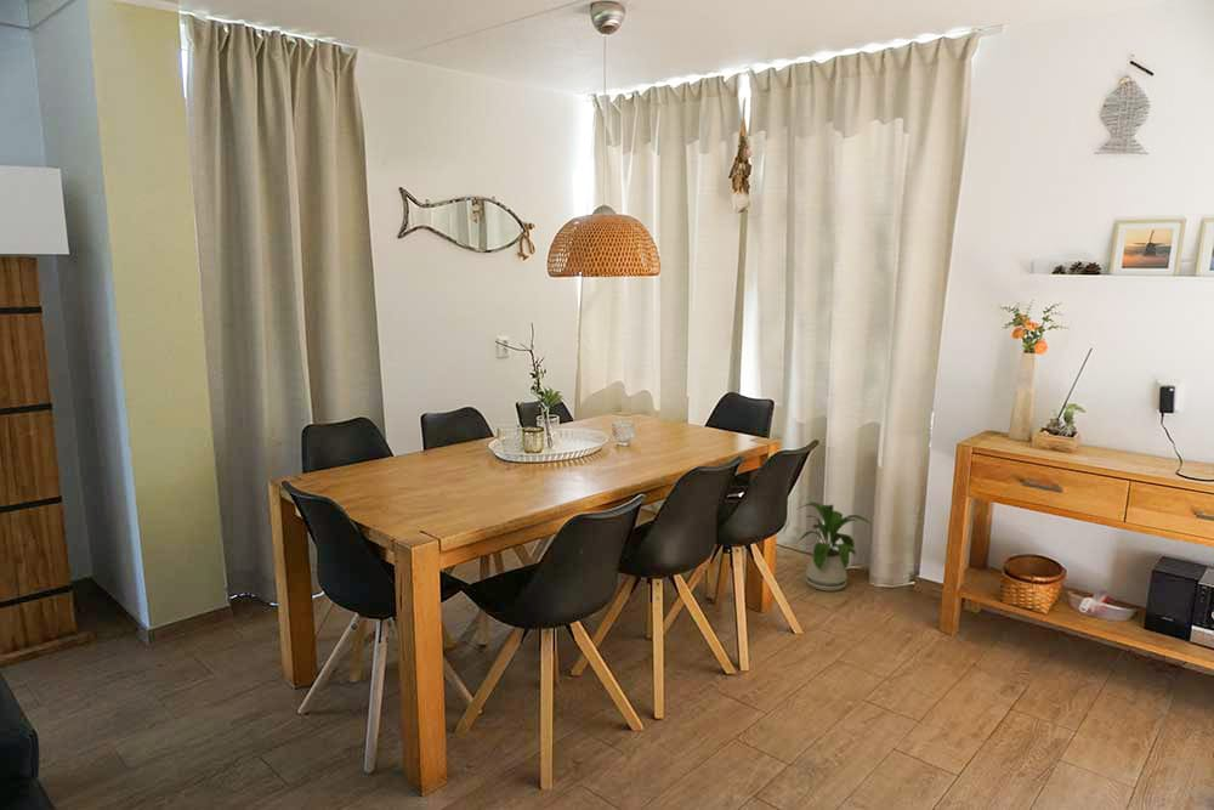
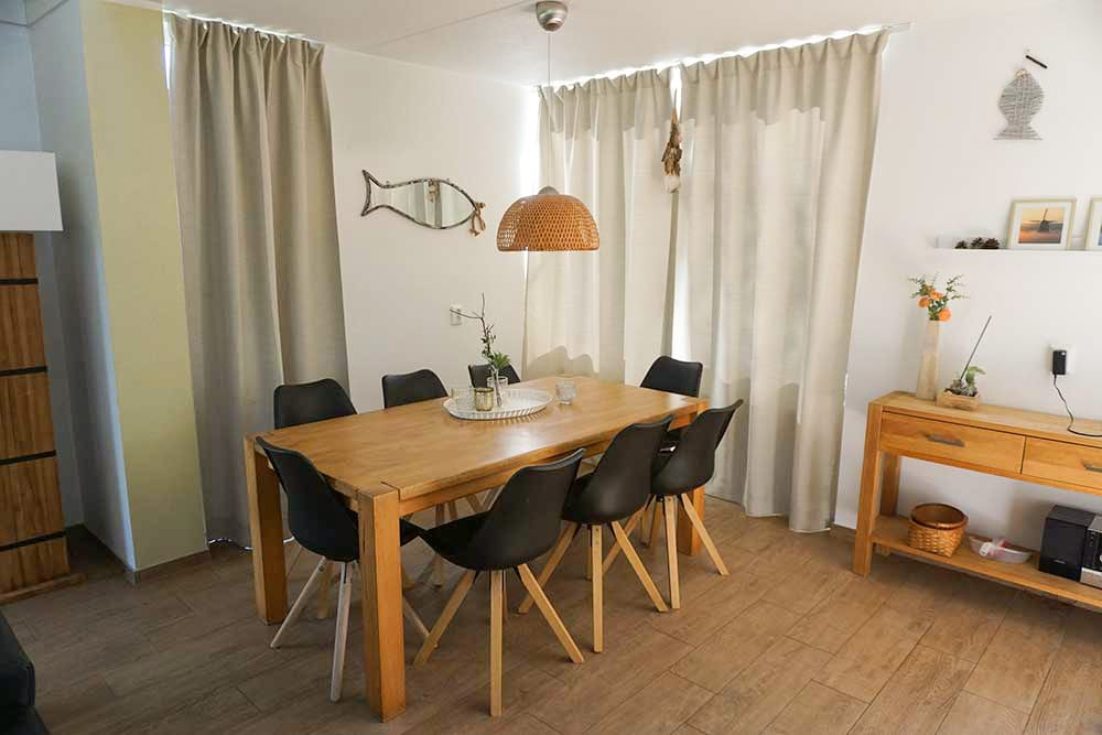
- house plant (834, 539)
